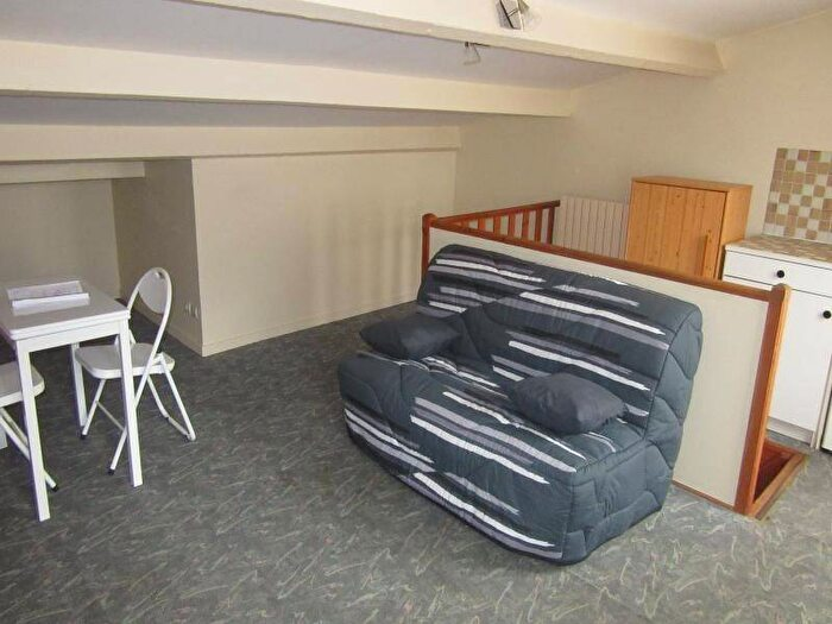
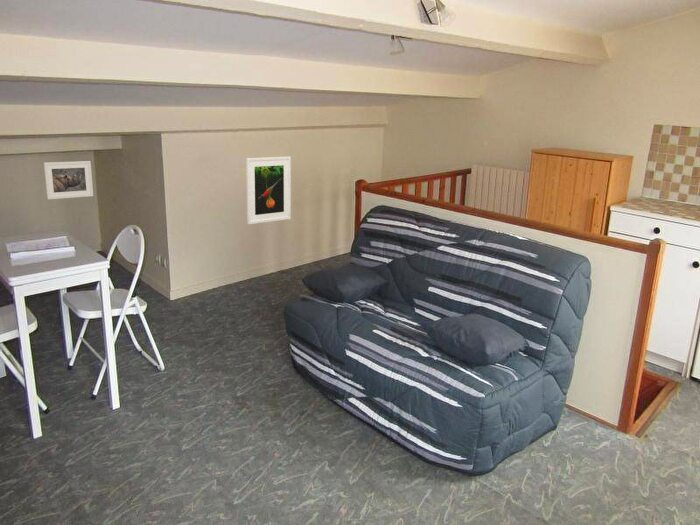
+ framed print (269, 189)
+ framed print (69, 179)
